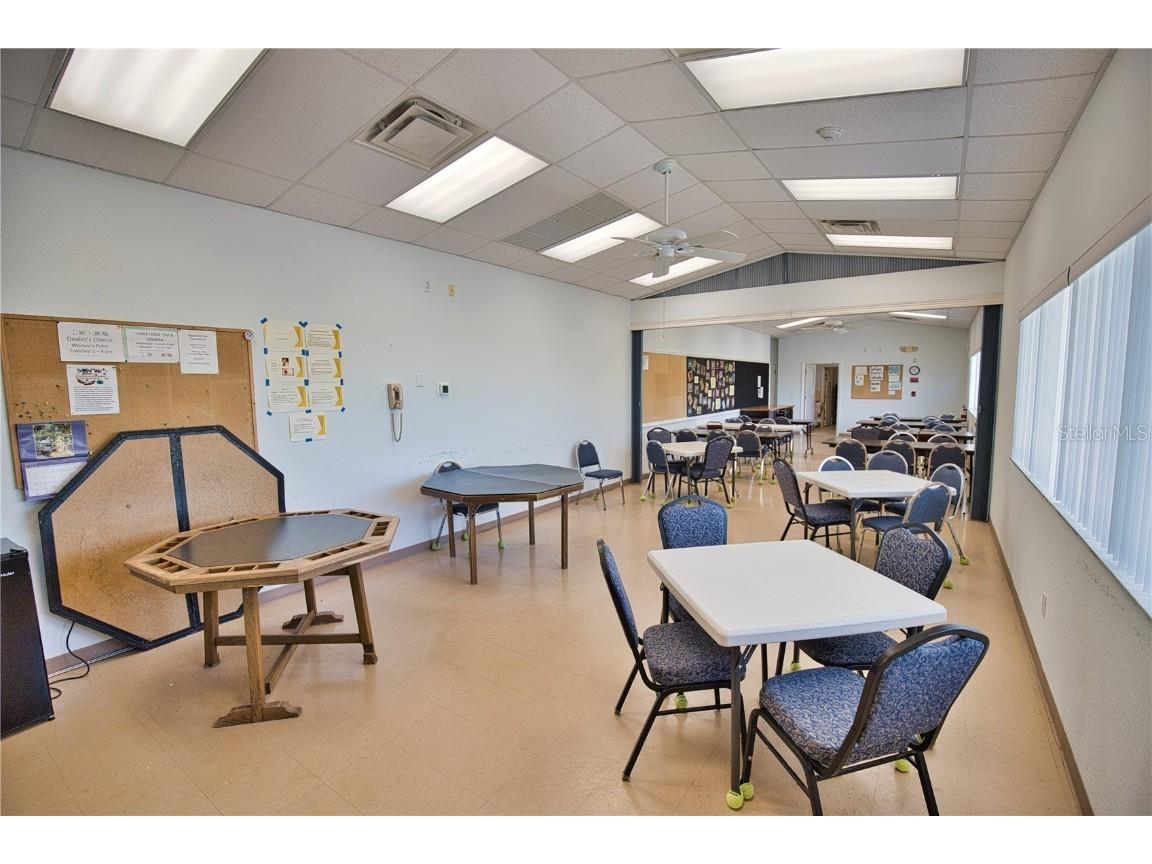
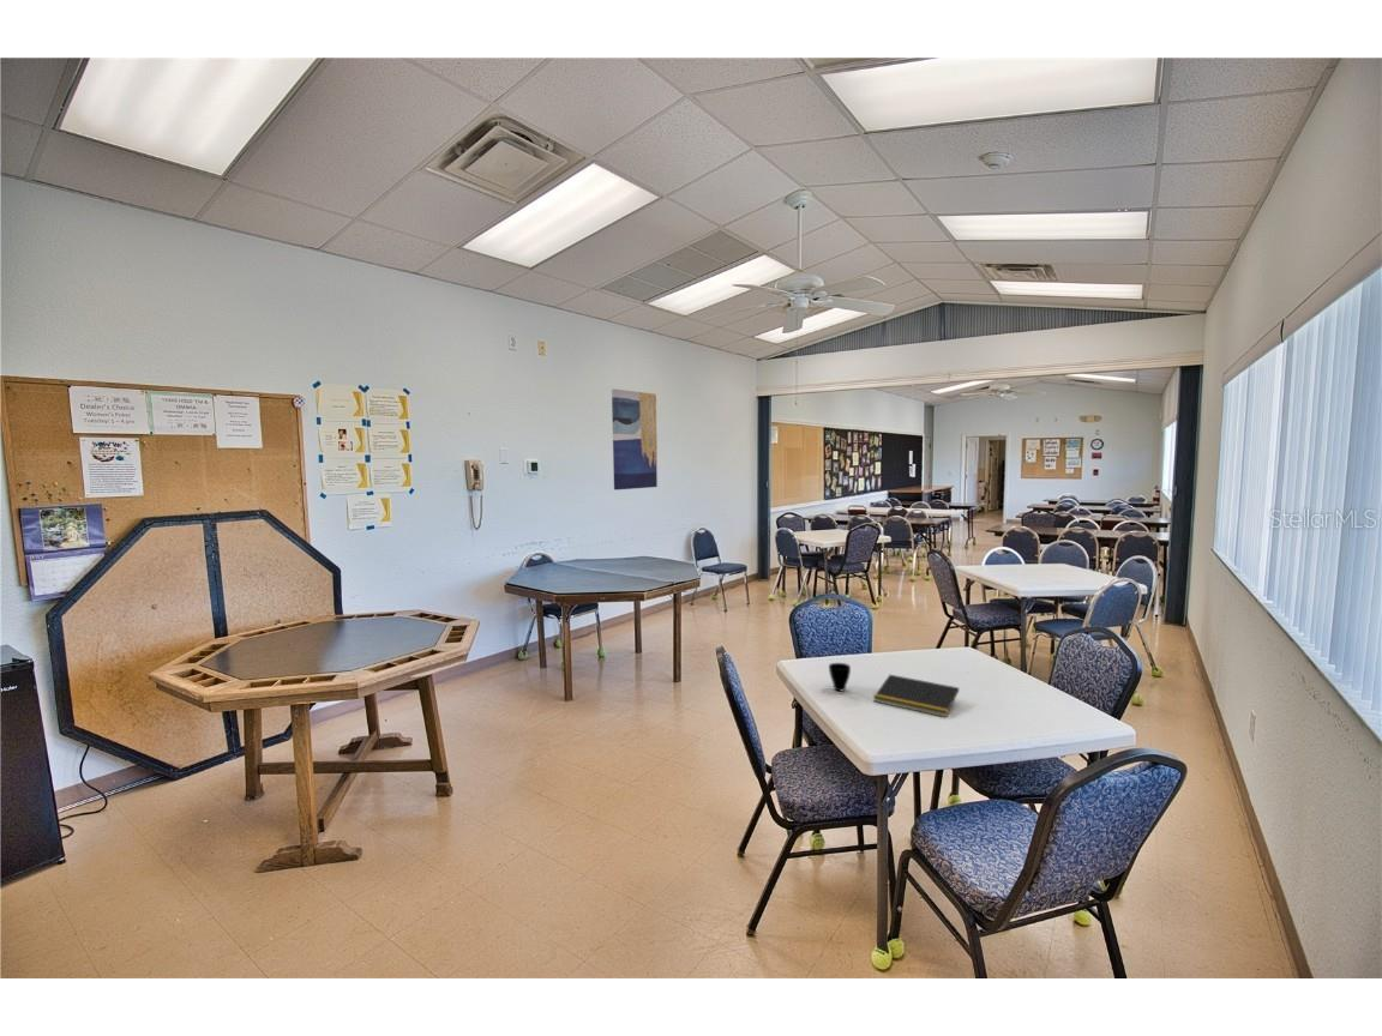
+ notepad (915, 694)
+ wall art (635, 440)
+ cup (837, 676)
